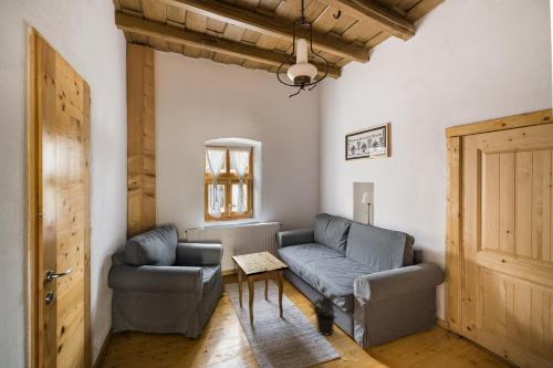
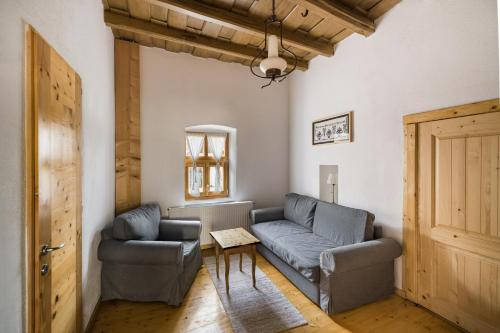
- potted plant (325, 313)
